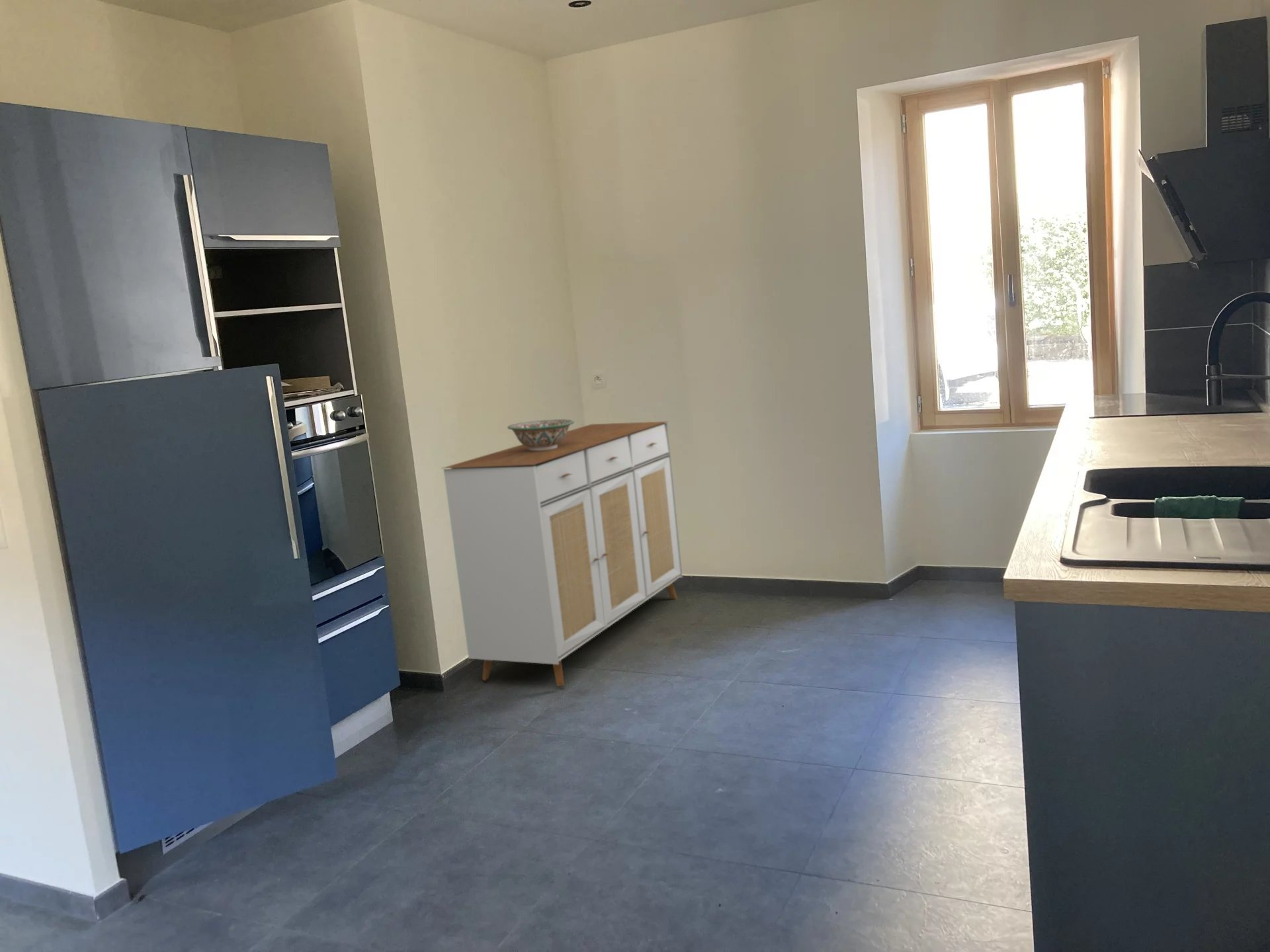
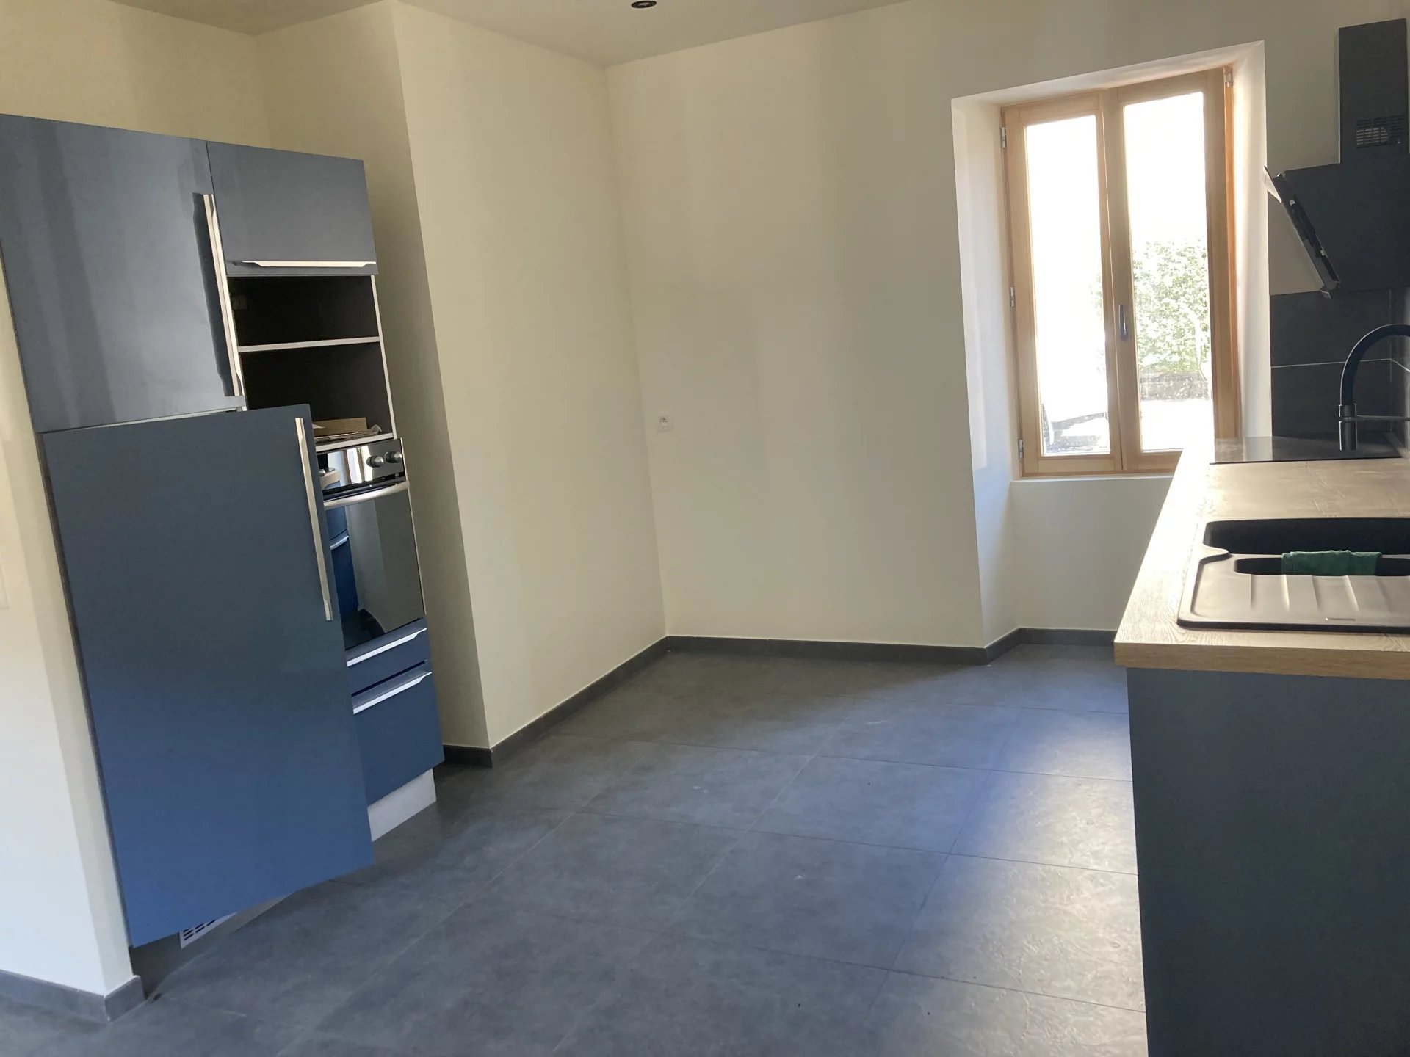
- sideboard (579, 539)
- decorative bowl (542, 435)
